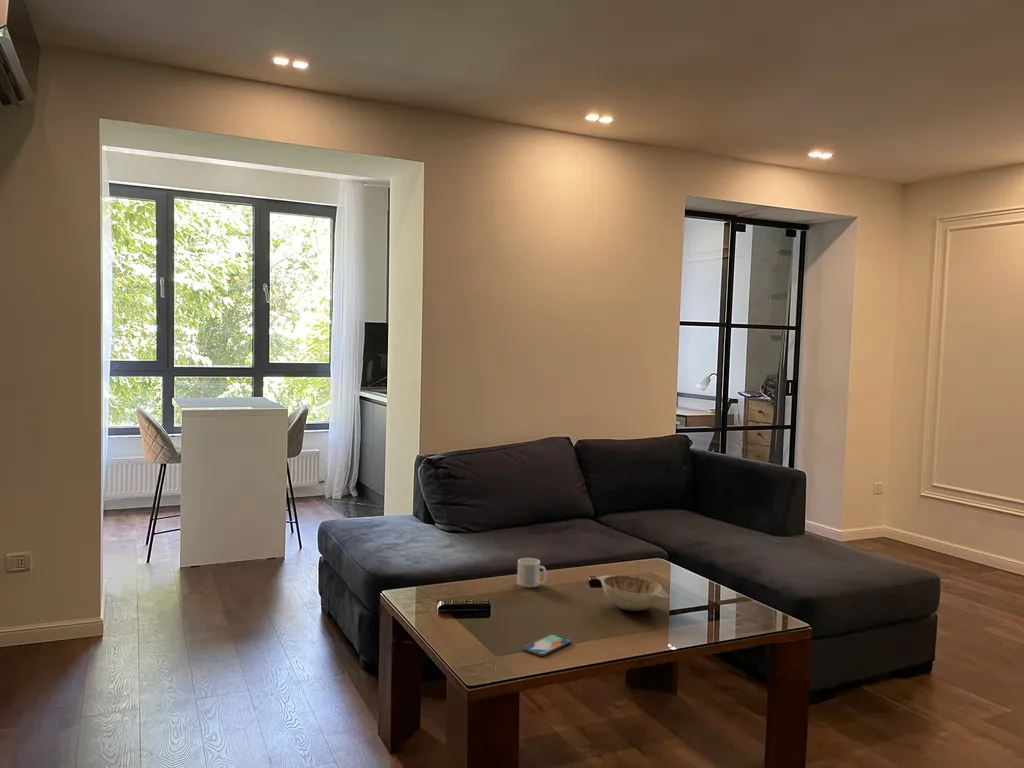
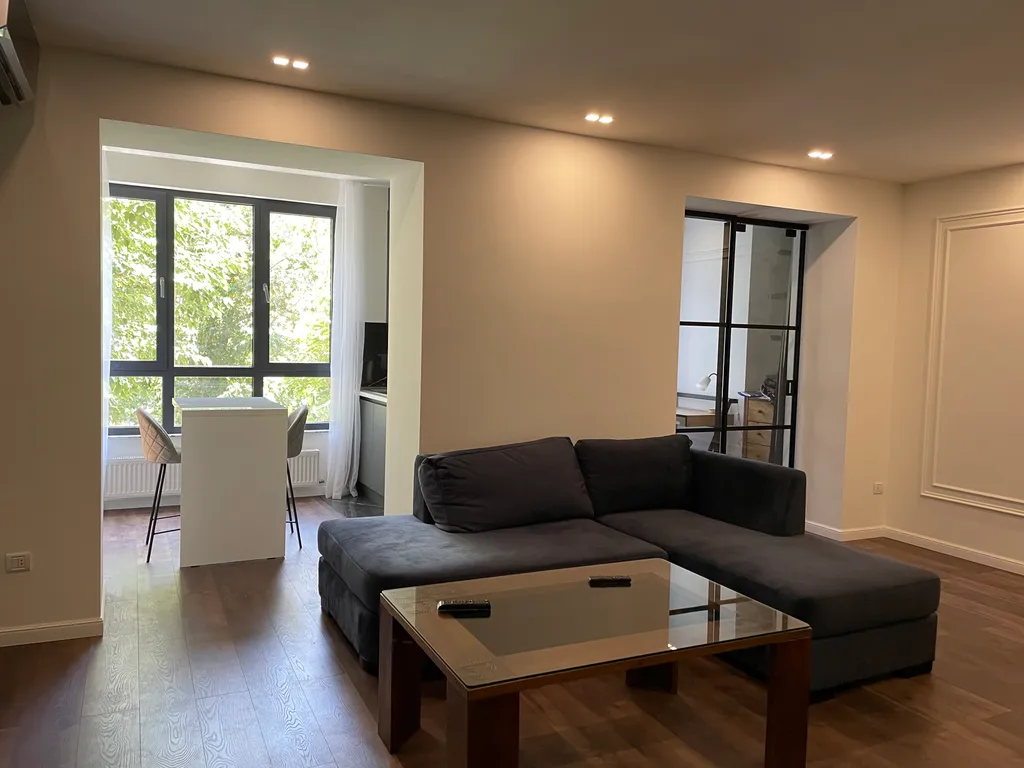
- mug (532, 573)
- smartphone (547, 644)
- decorative bowl (632, 595)
